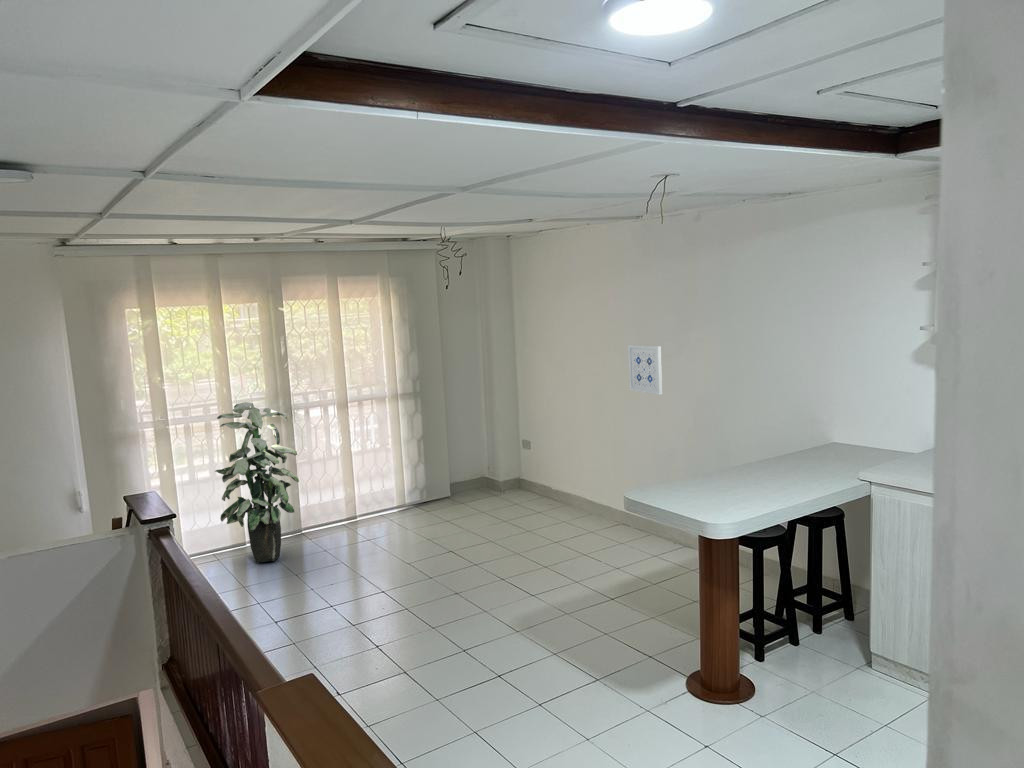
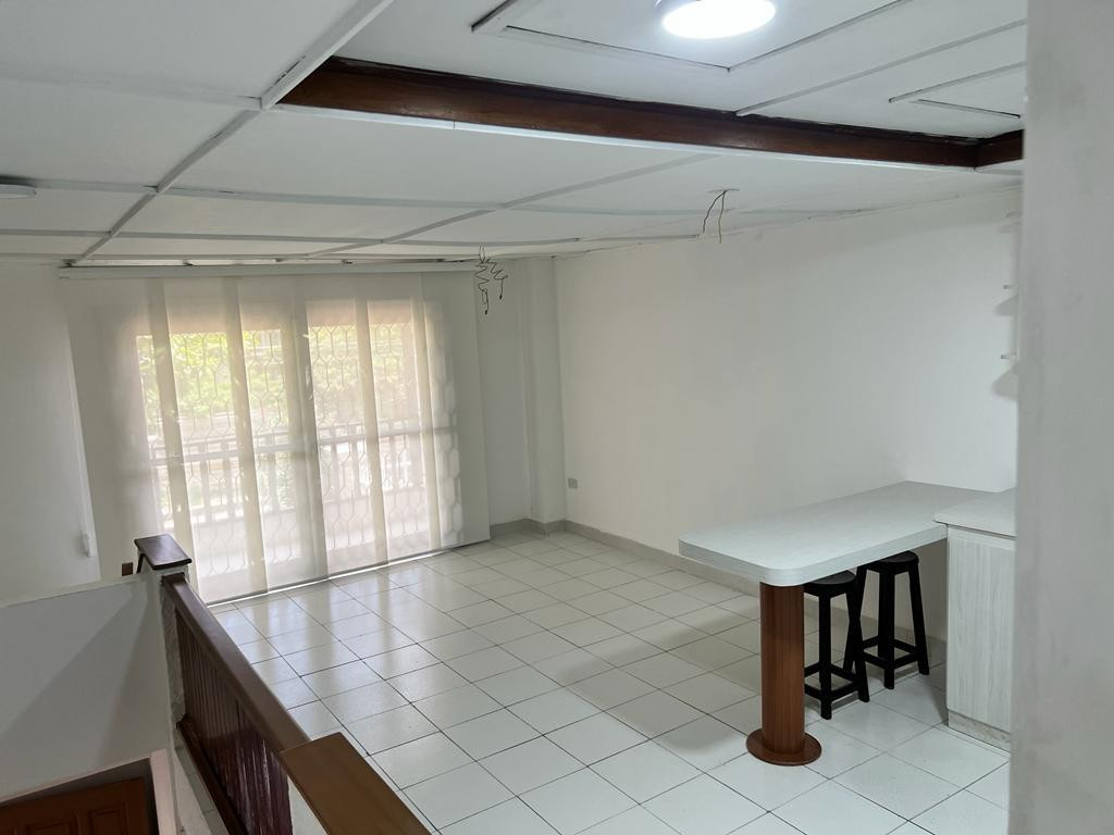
- wall art (644, 369)
- indoor plant (256, 480)
